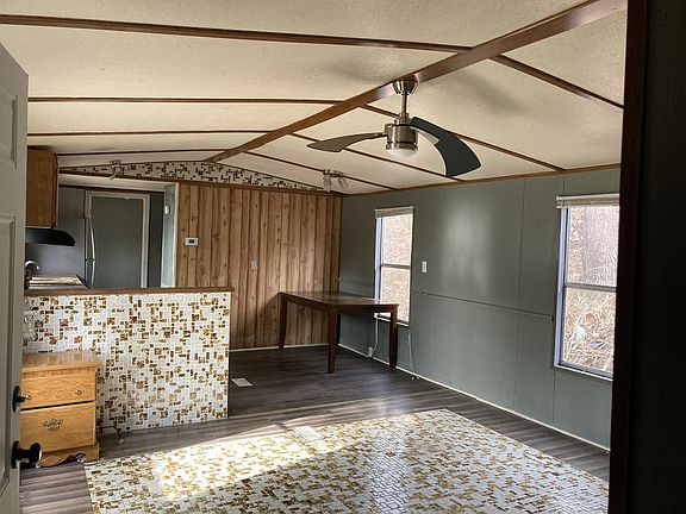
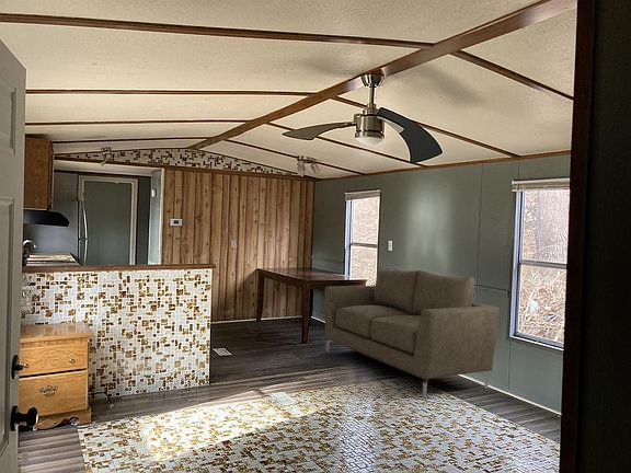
+ sofa (401, 319)
